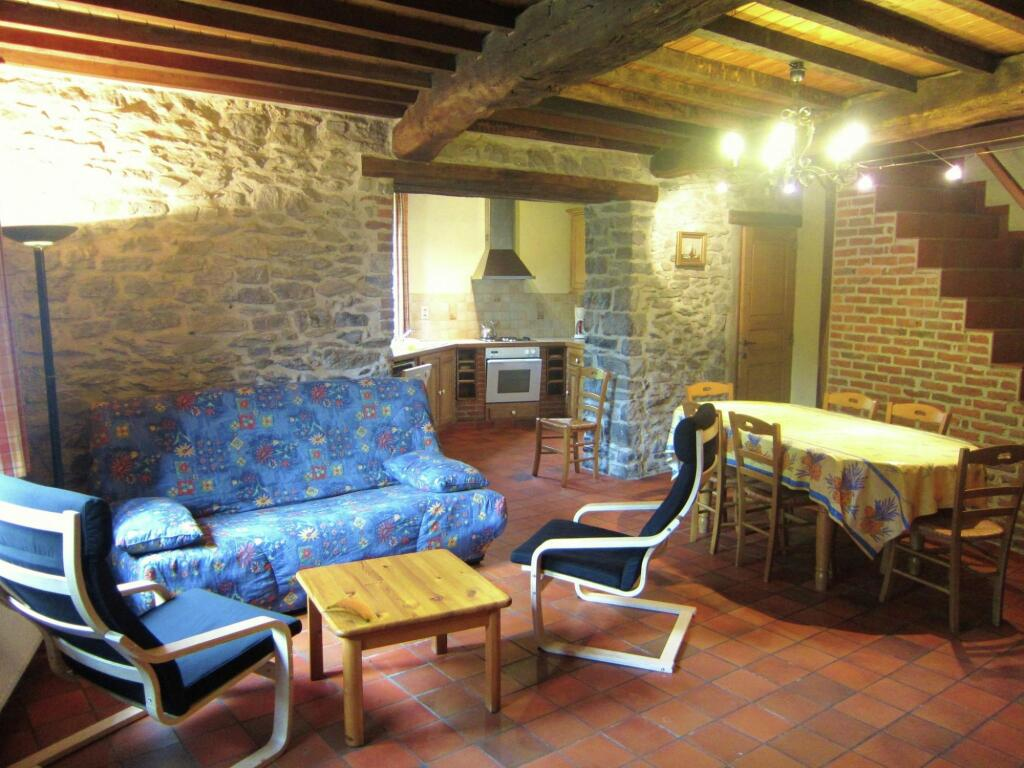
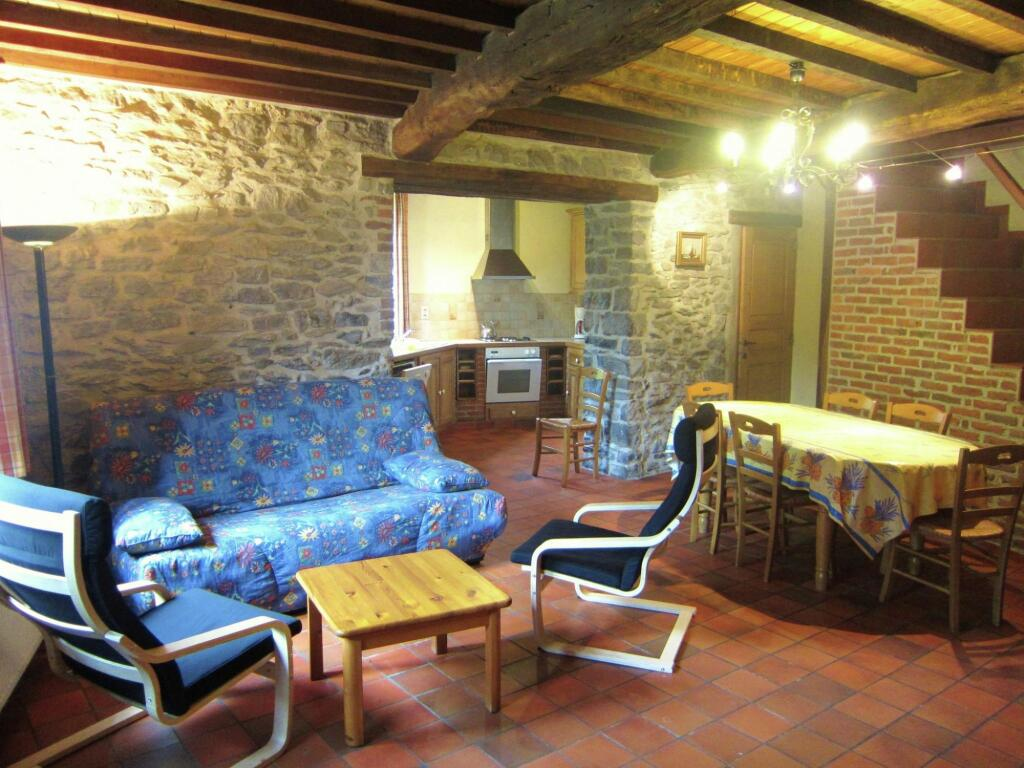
- banana (352, 608)
